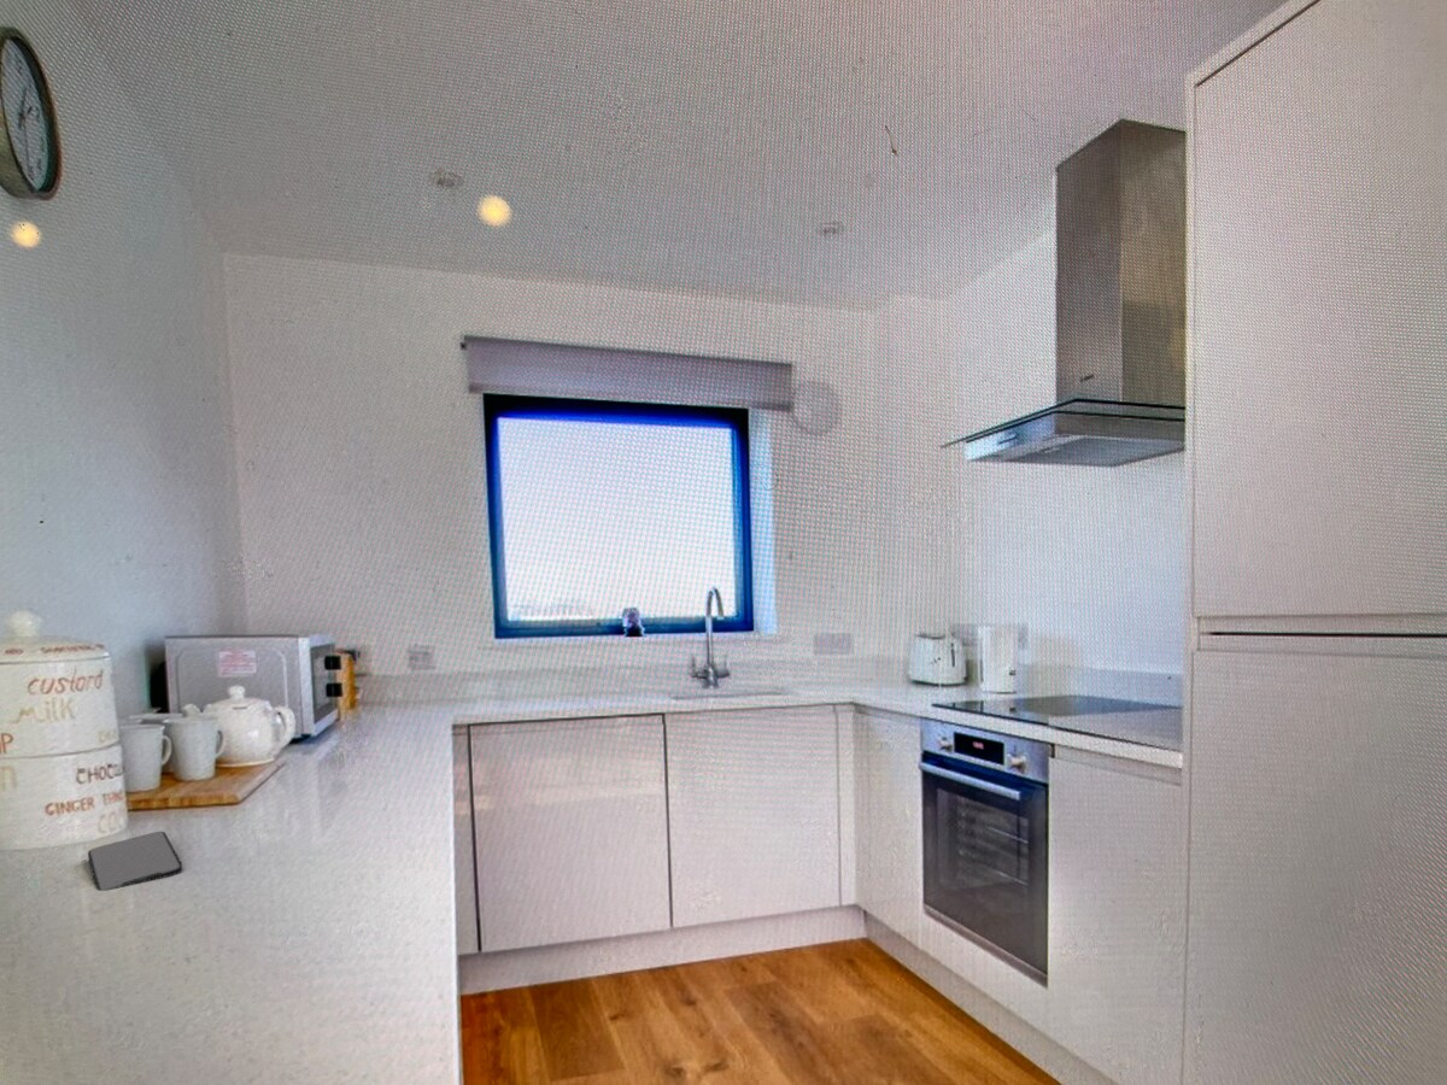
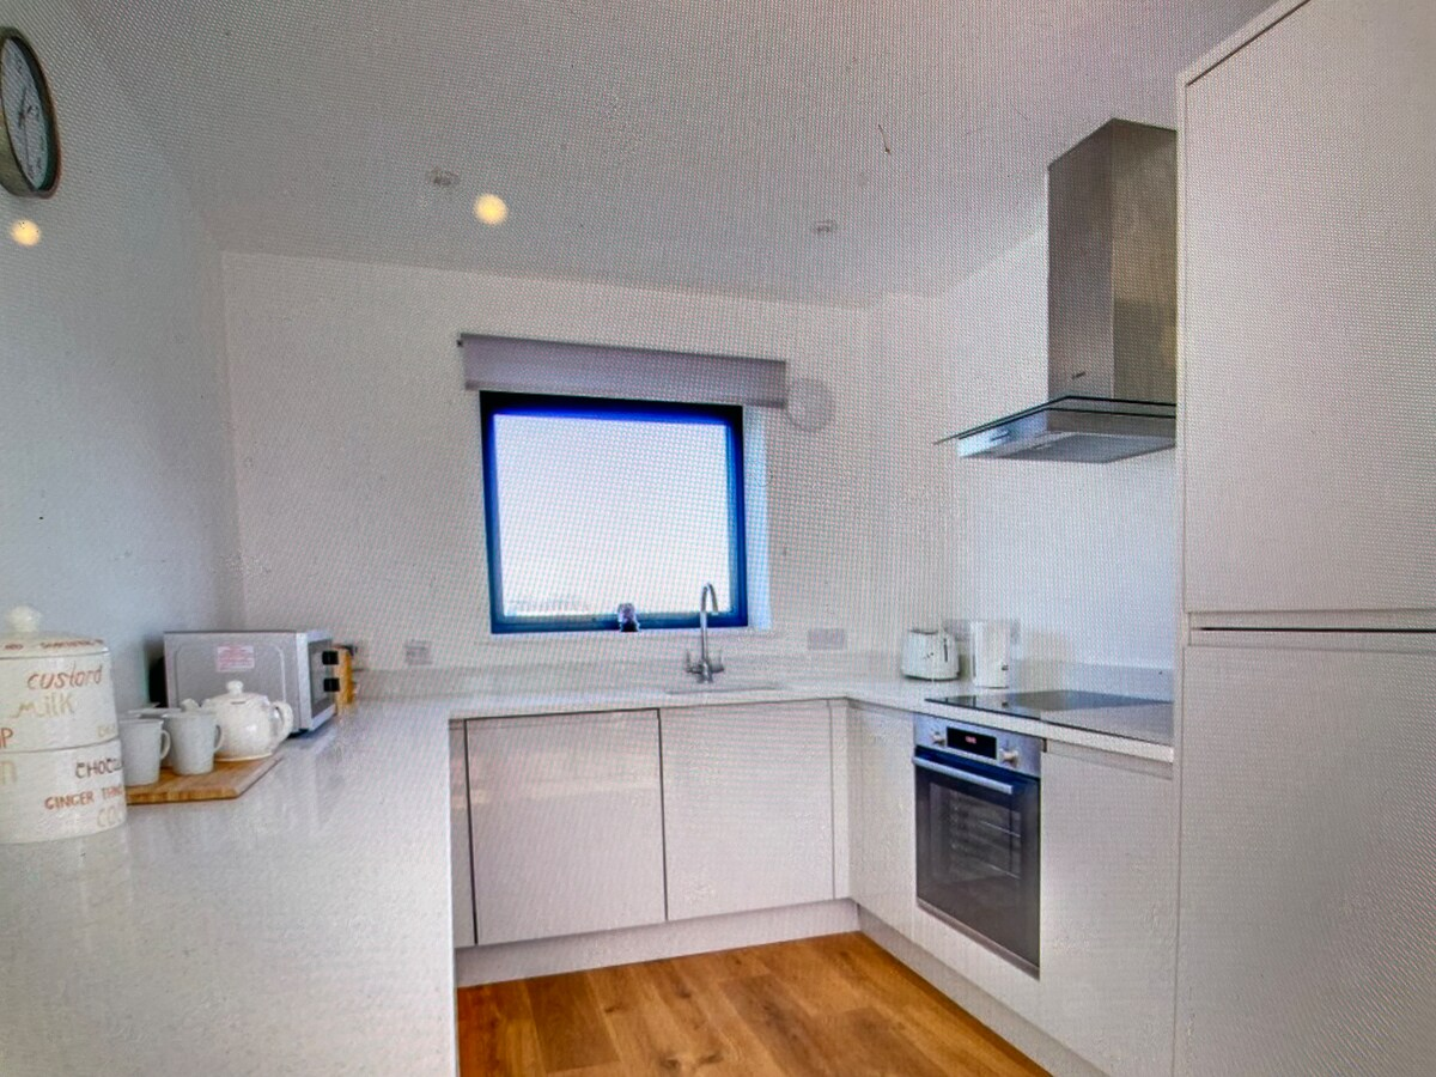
- smartphone (134, 861)
